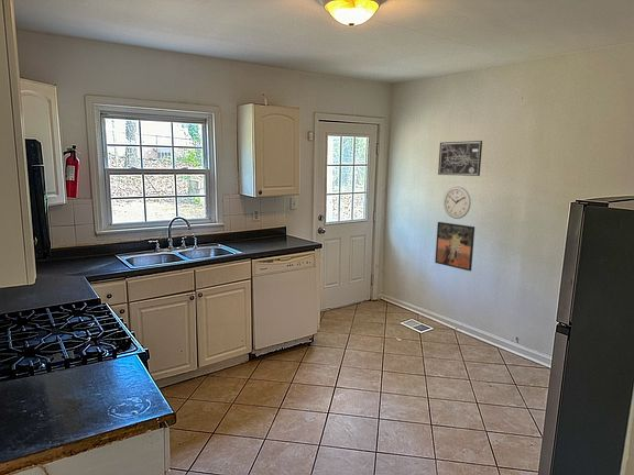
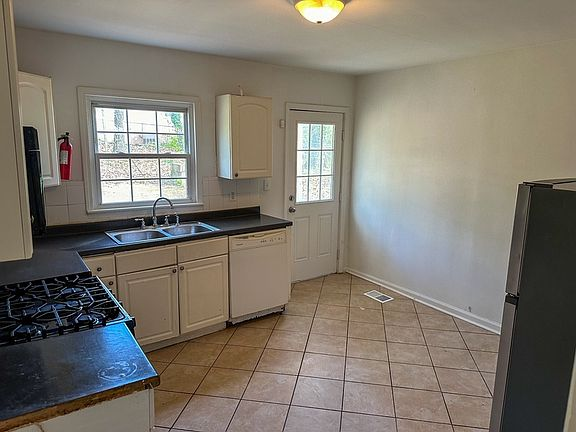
- wall clock (456, 202)
- wall art (459, 158)
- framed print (453, 245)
